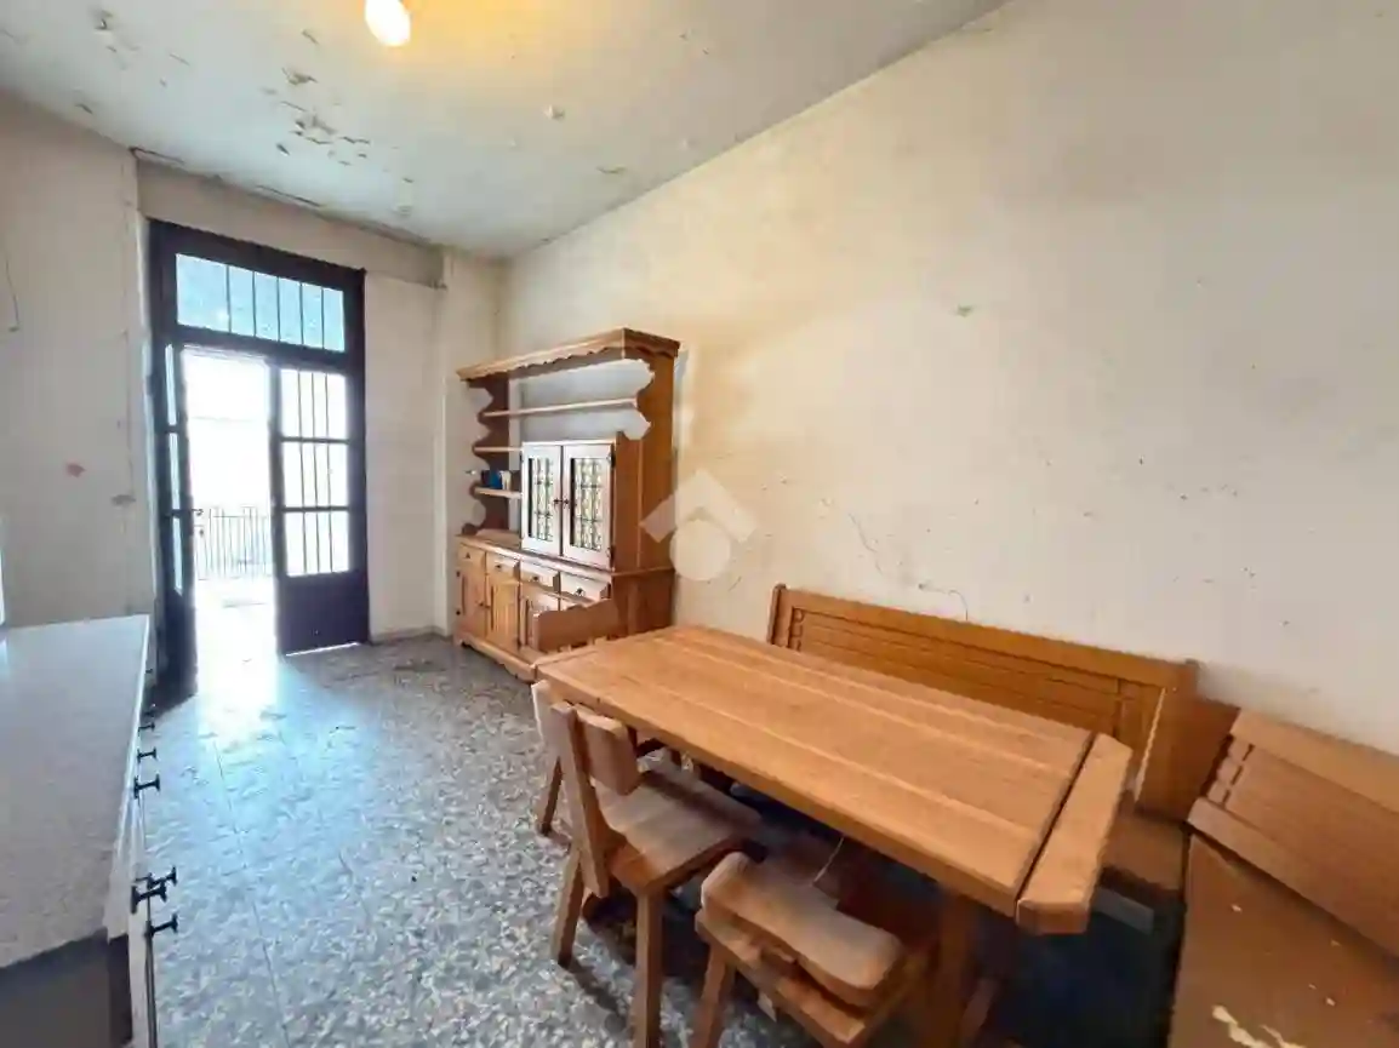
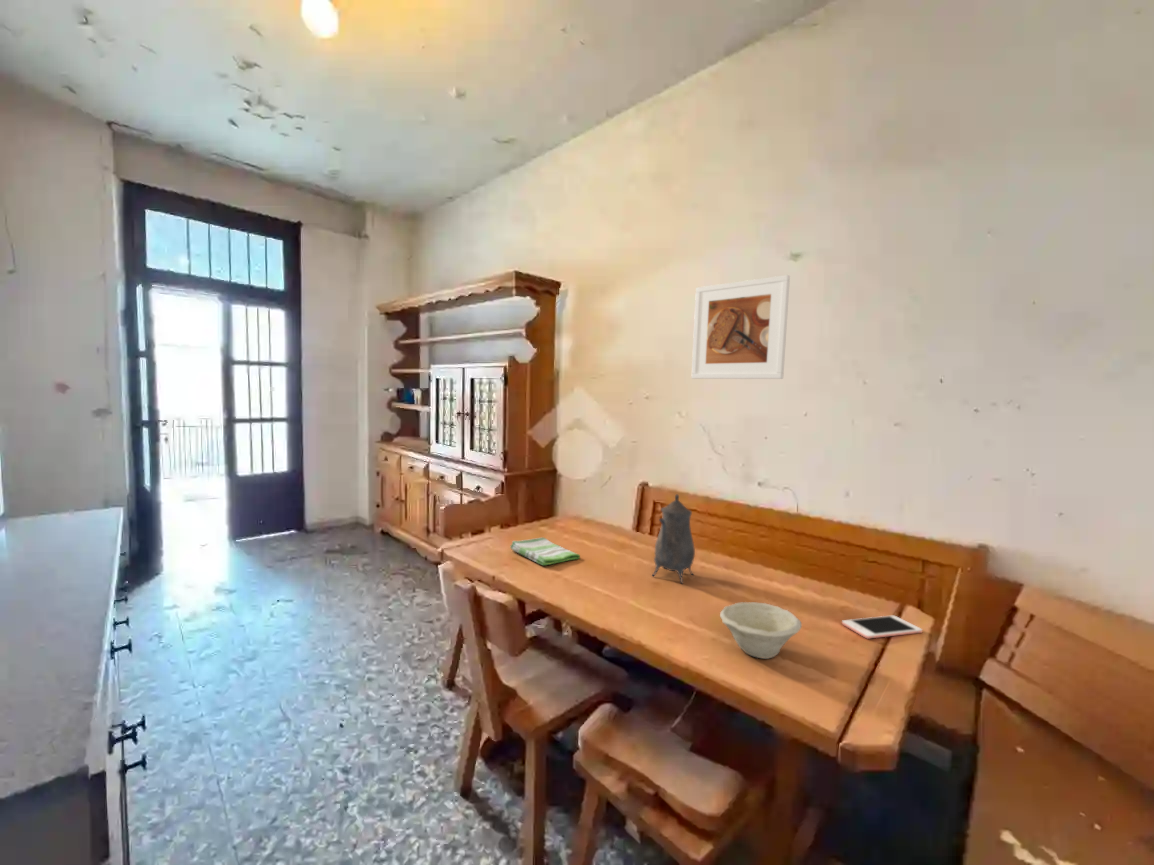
+ teapot (671, 536)
+ bowl (758, 631)
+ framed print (737, 330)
+ cell phone (881, 626)
+ dish towel (544, 549)
